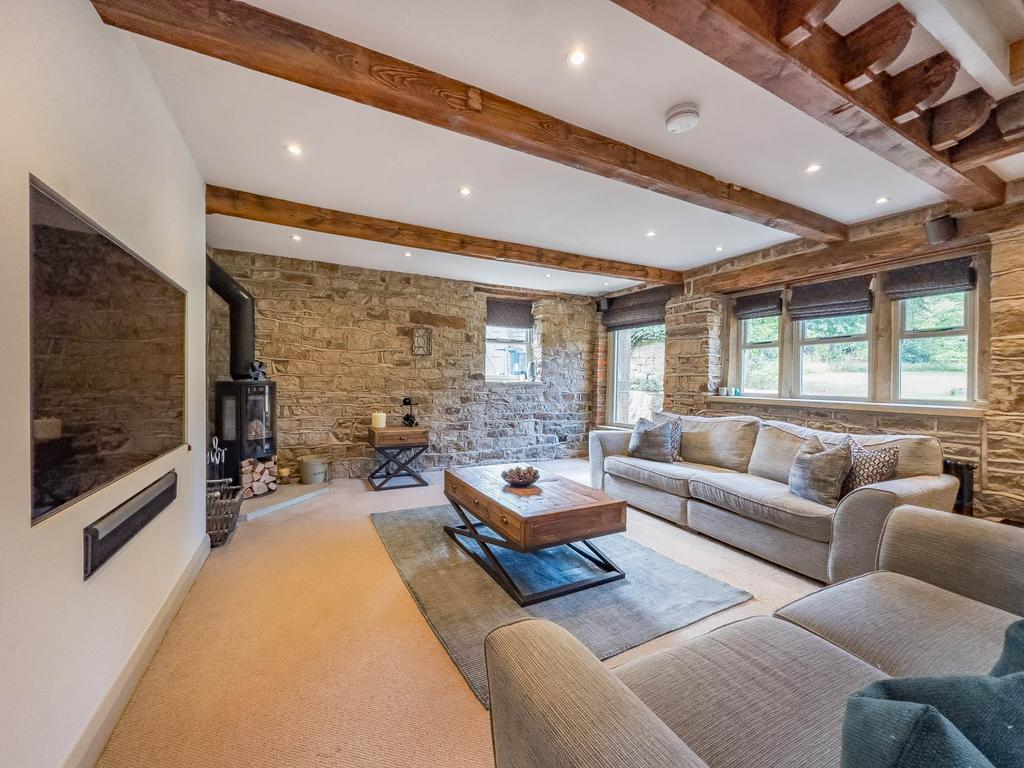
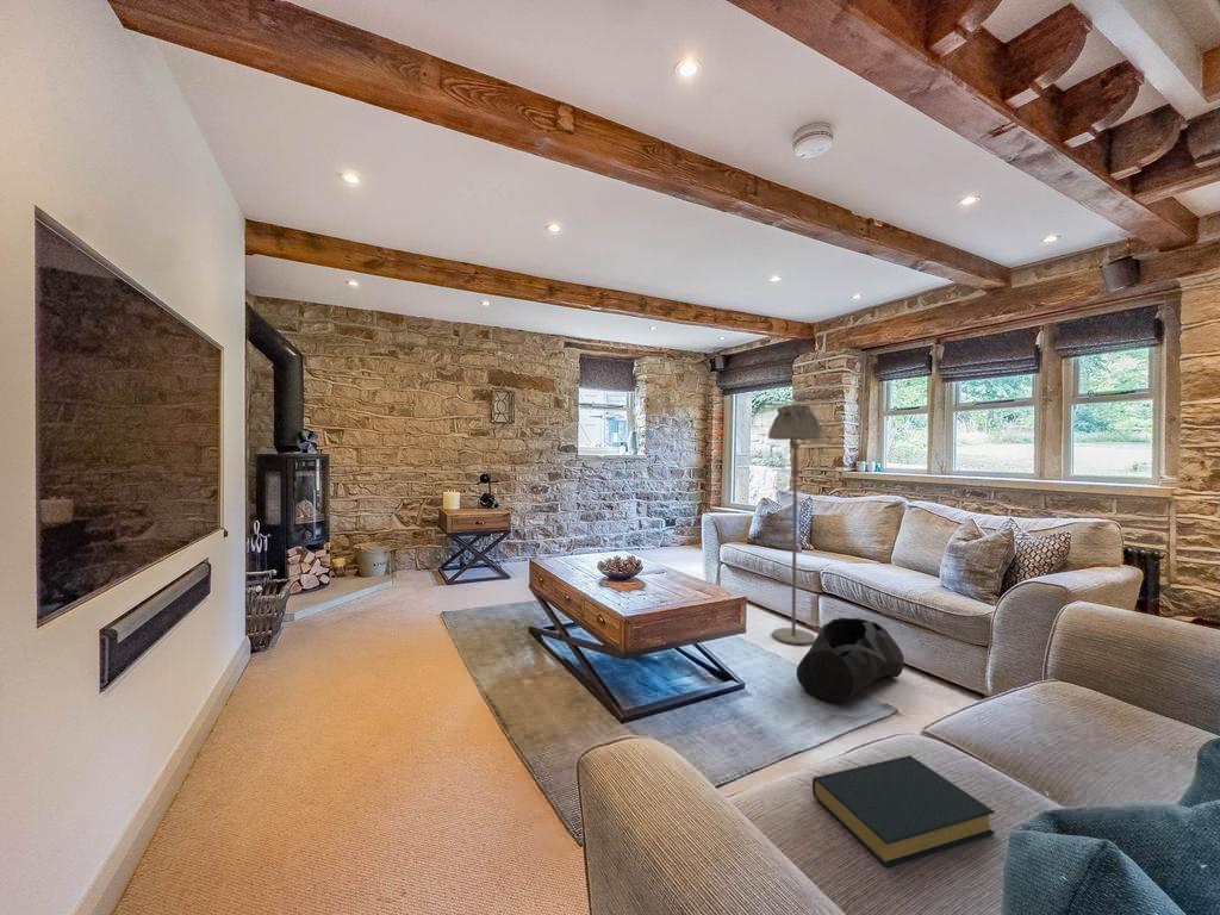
+ floor lamp (793, 521)
+ bag (853, 654)
+ hardback book (898, 803)
